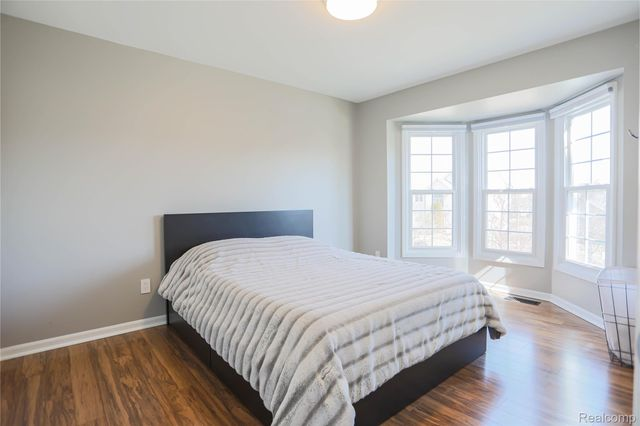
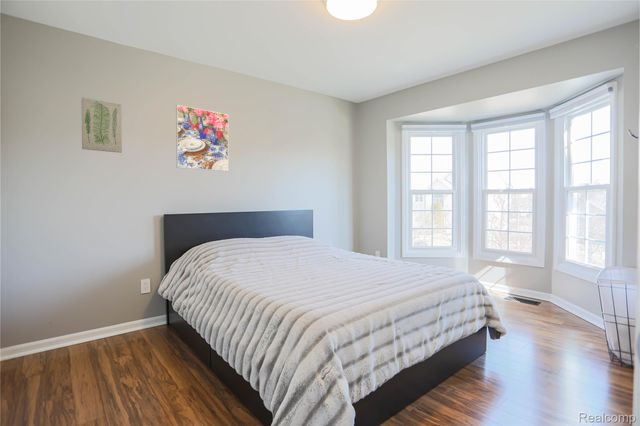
+ wall art (102, 126)
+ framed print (203, 139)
